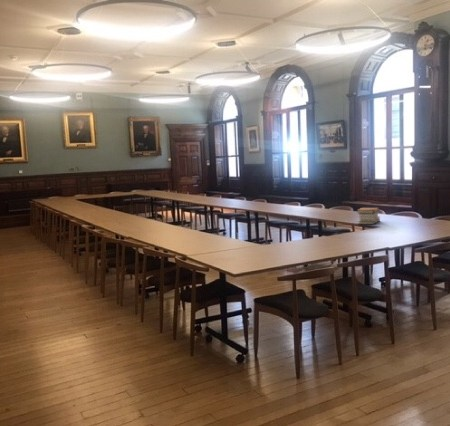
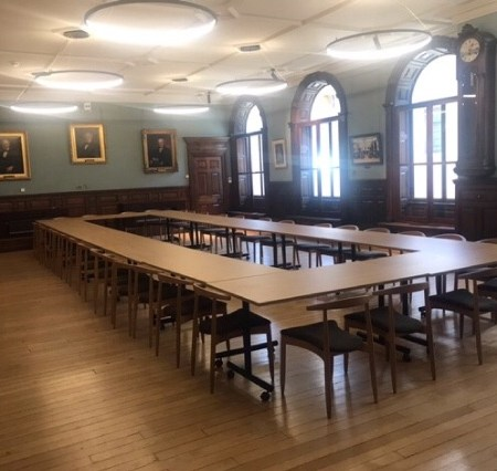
- book stack (368, 215)
